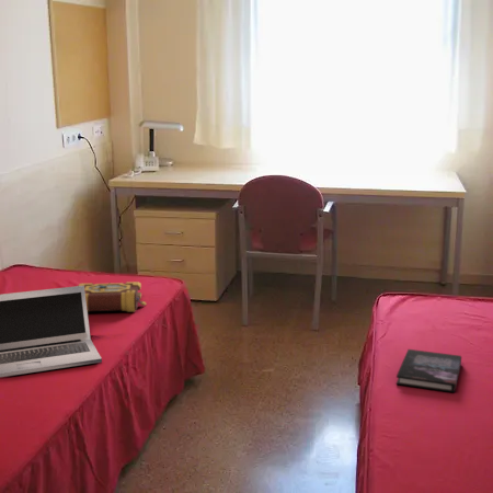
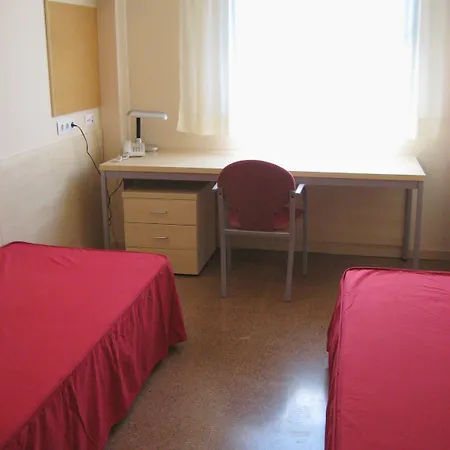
- book (429, 369)
- book (111, 296)
- laptop (38, 329)
